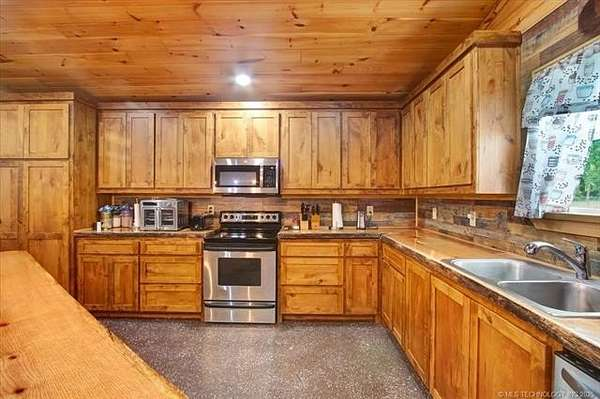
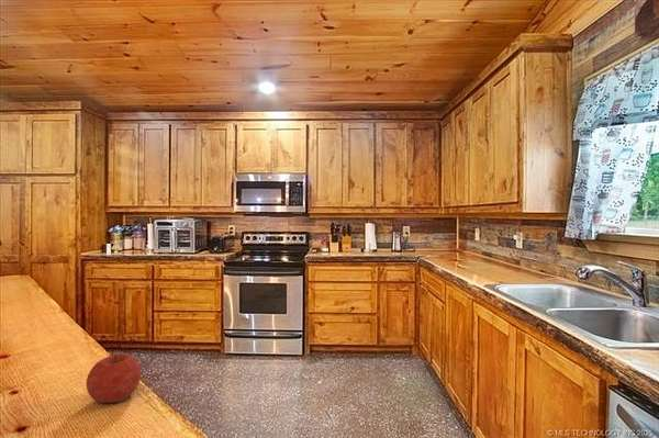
+ fruit (115, 374)
